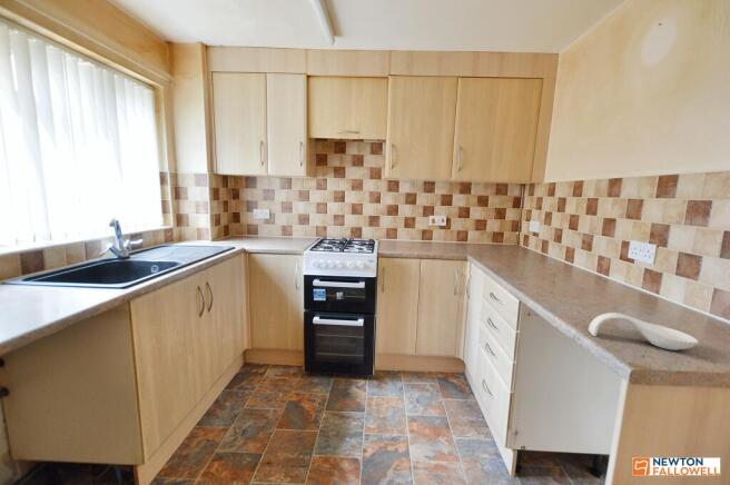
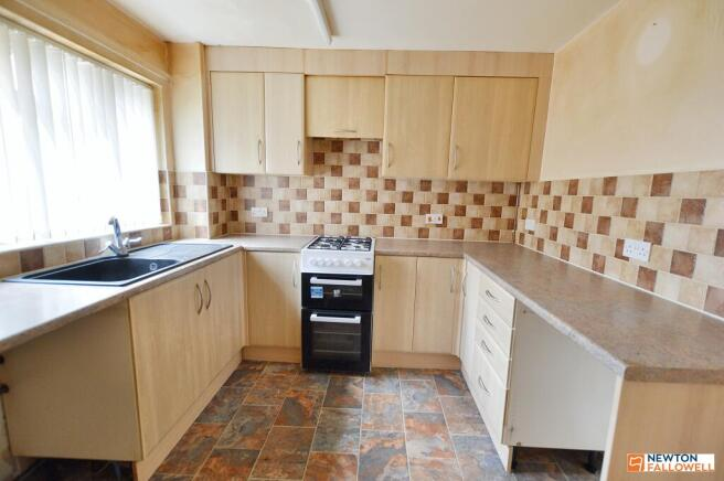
- spoon rest (641, 329)
